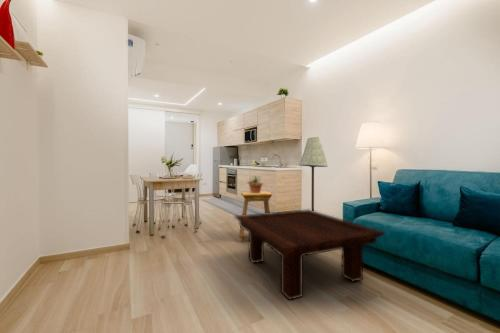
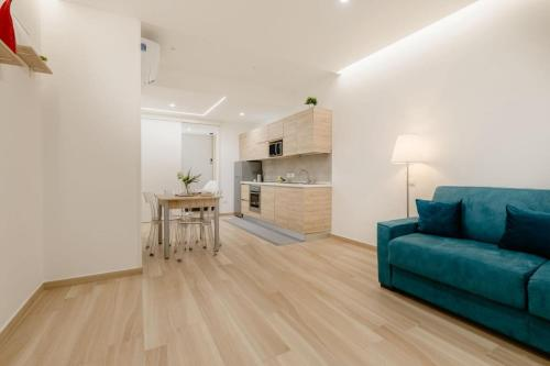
- stool (246, 212)
- potted plant (256, 183)
- floor lamp (312, 180)
- coffee table (299, 246)
